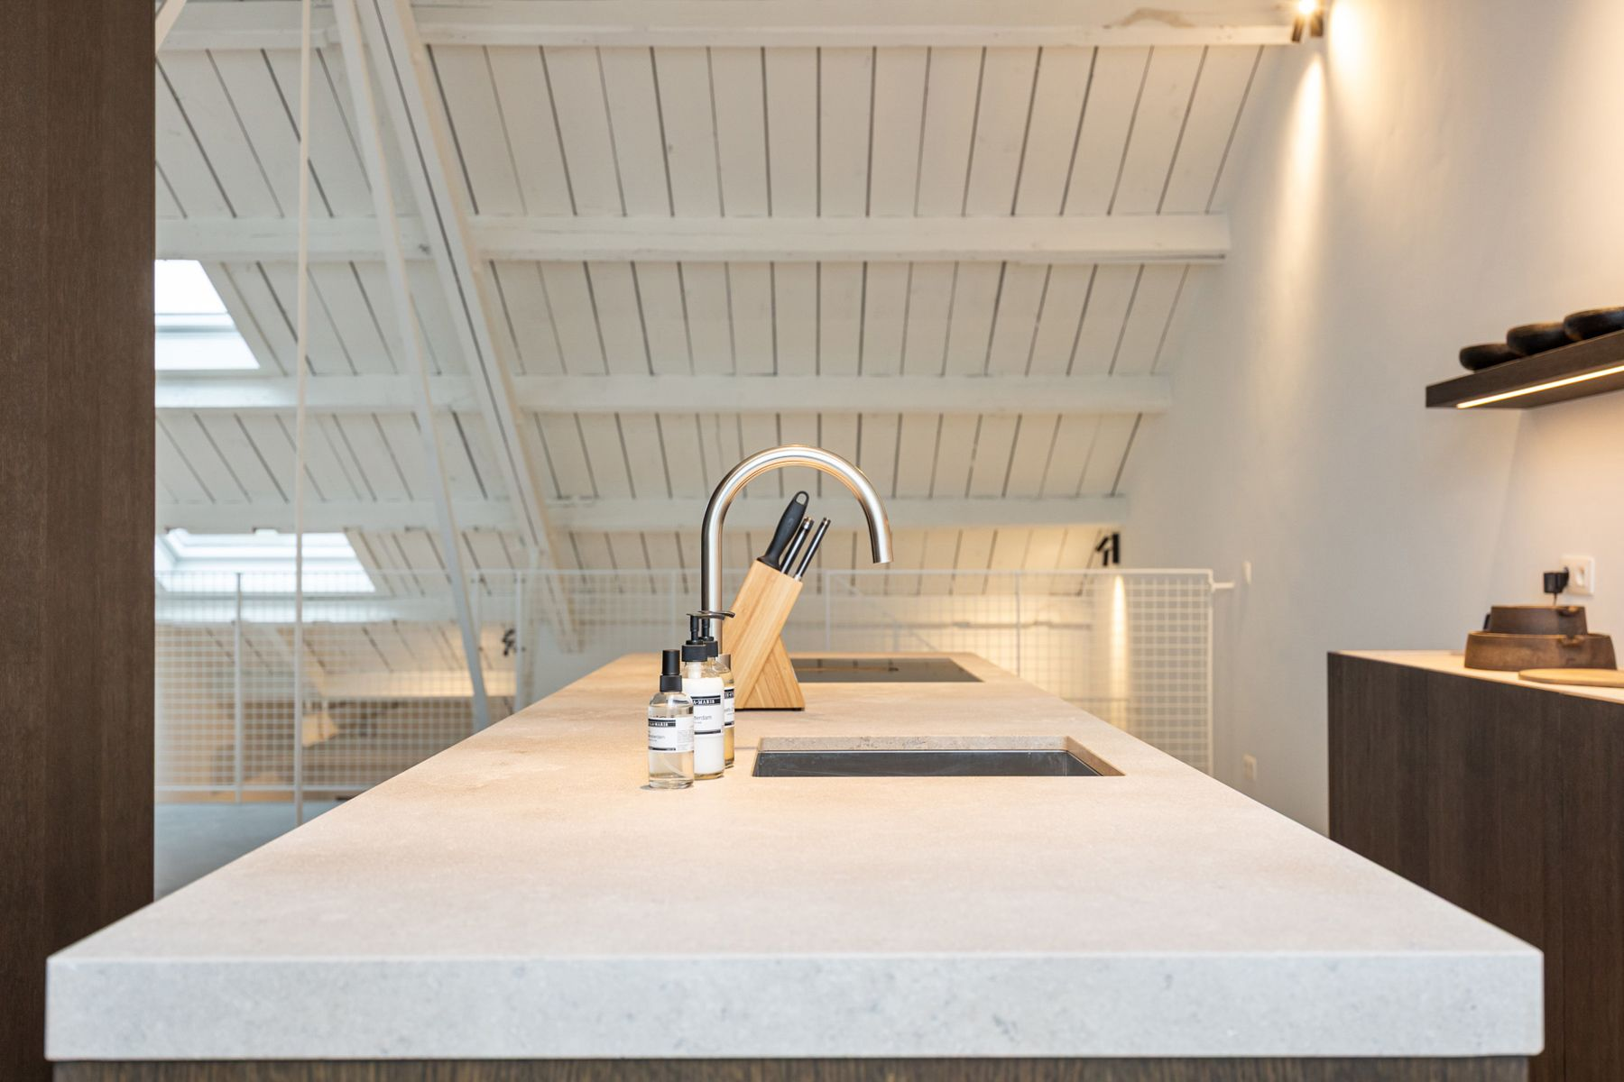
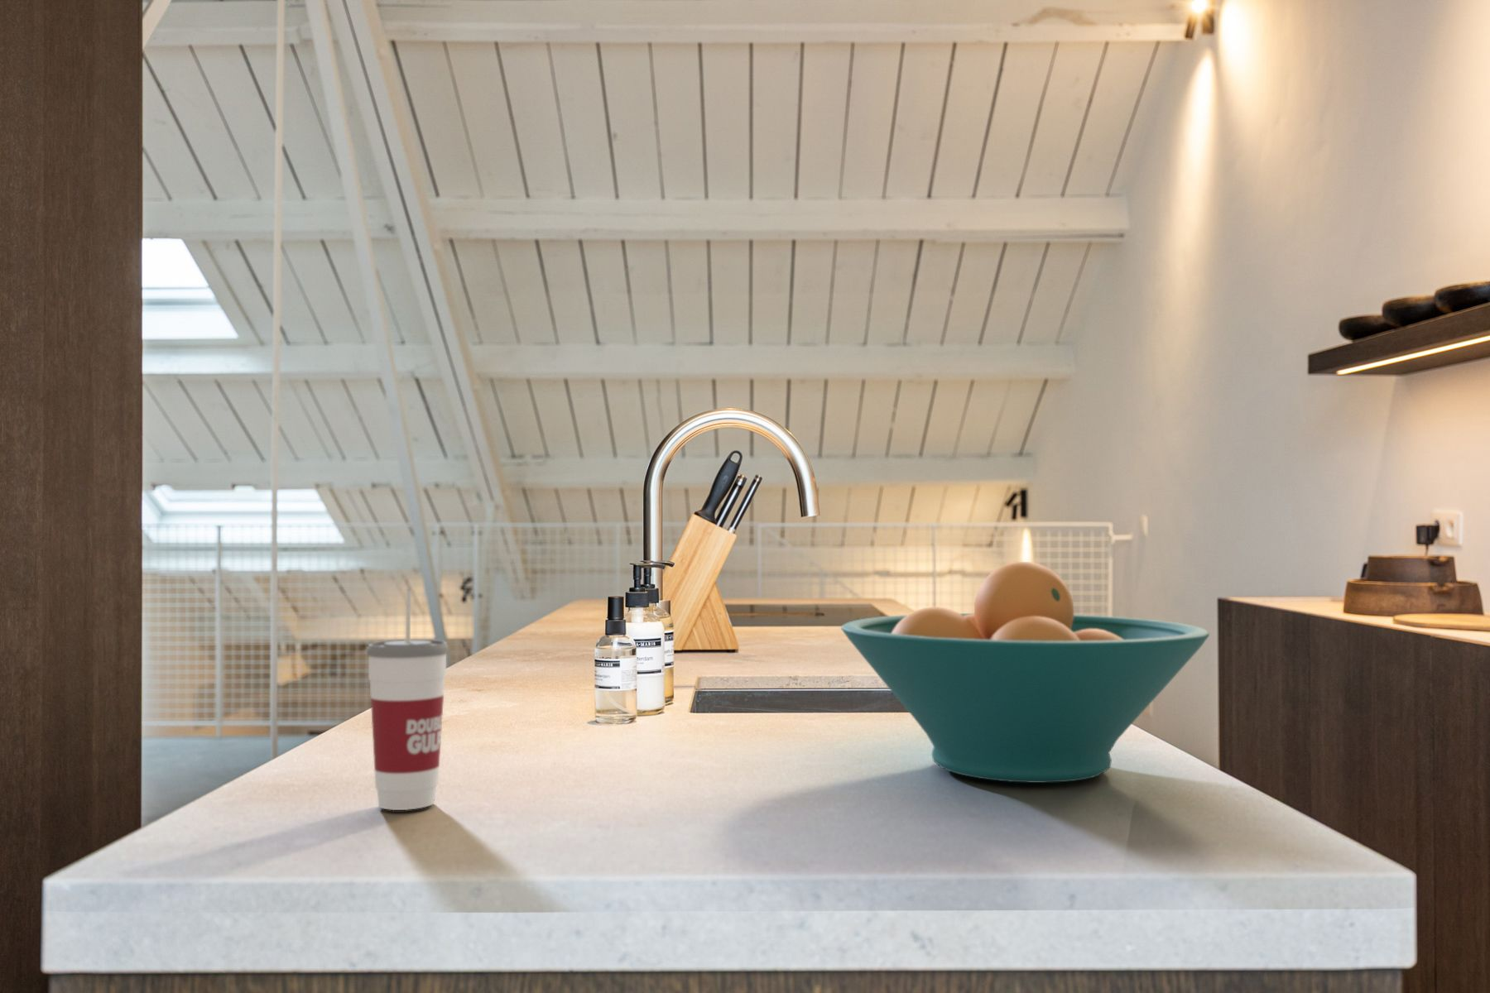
+ cup (407, 695)
+ fruit bowl (1019, 664)
